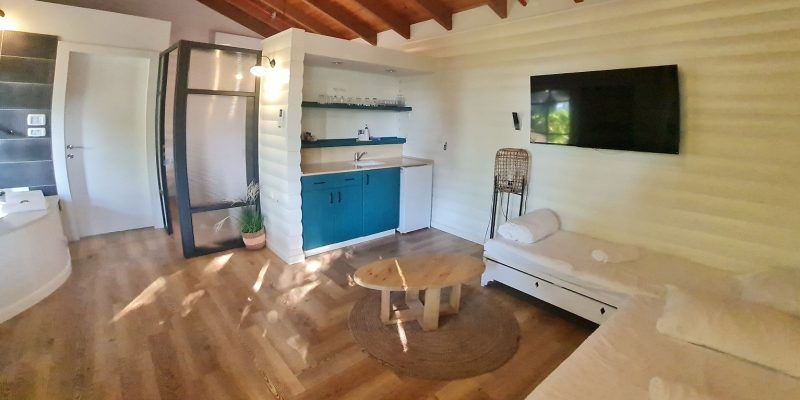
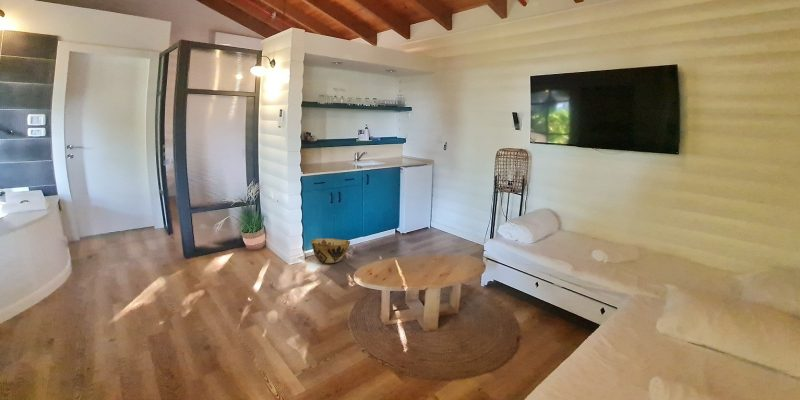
+ woven basket (330, 250)
